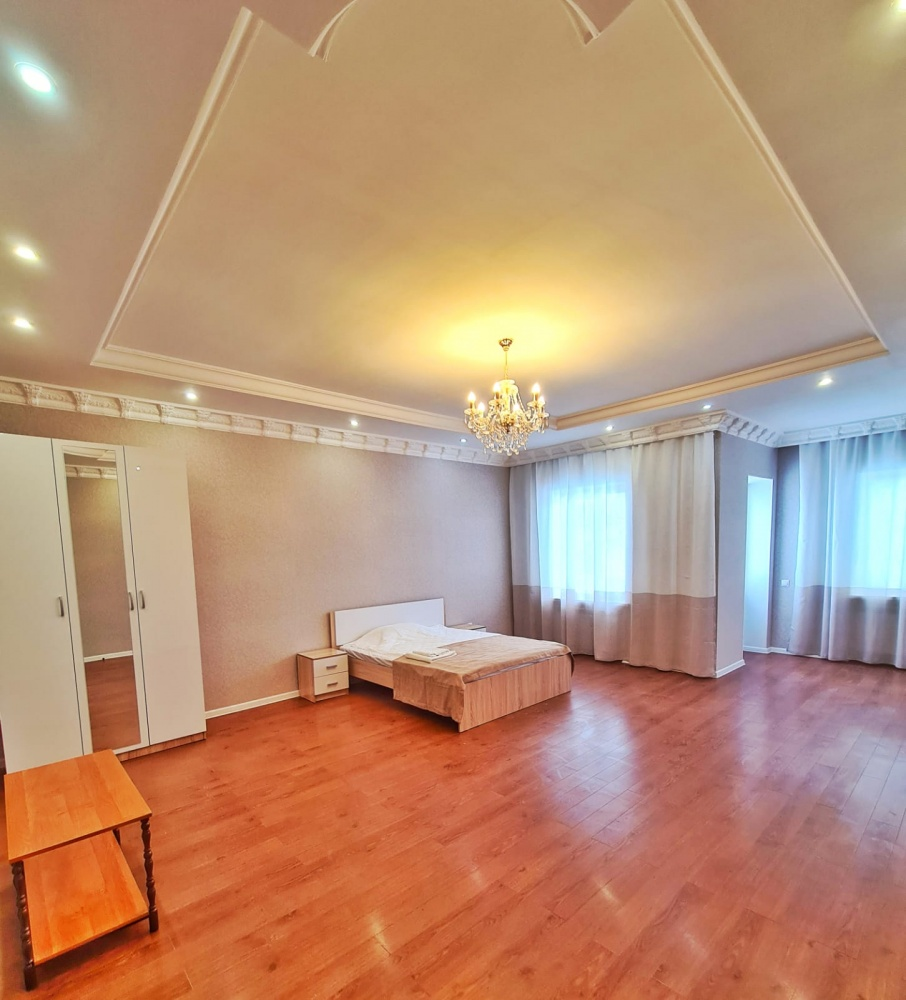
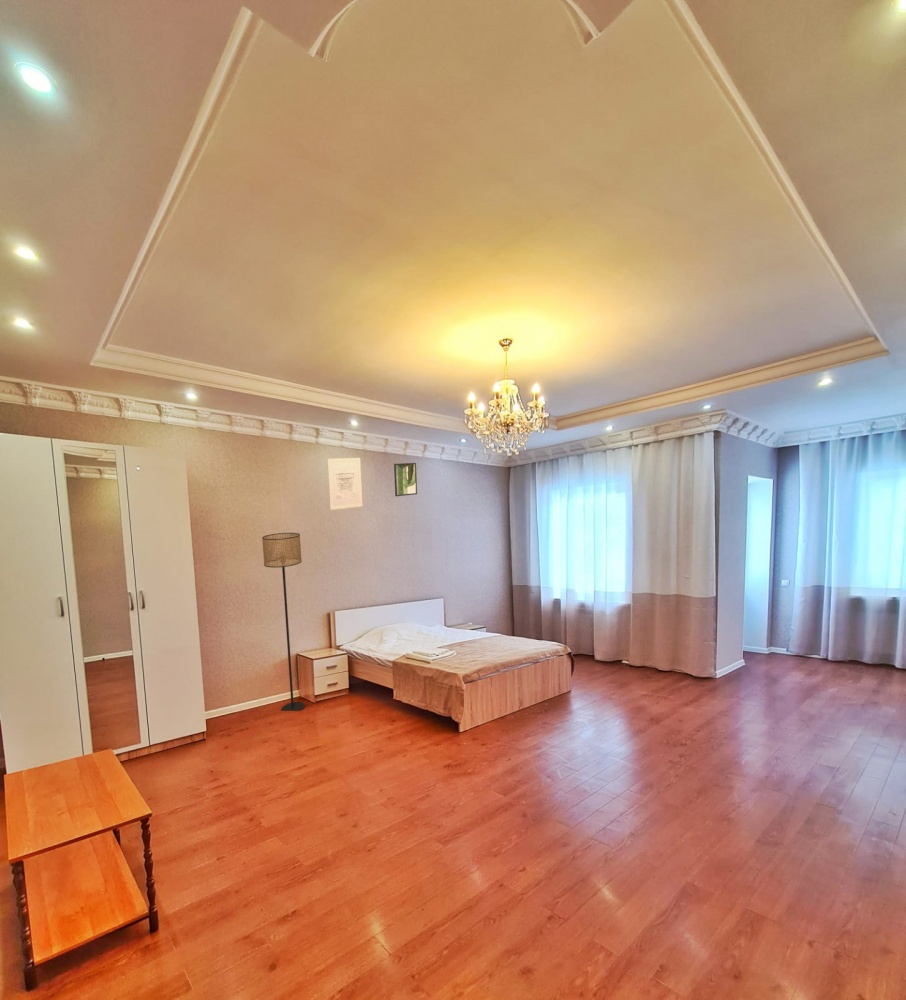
+ wall art (345, 483)
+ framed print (405, 479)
+ floor lamp (287, 623)
